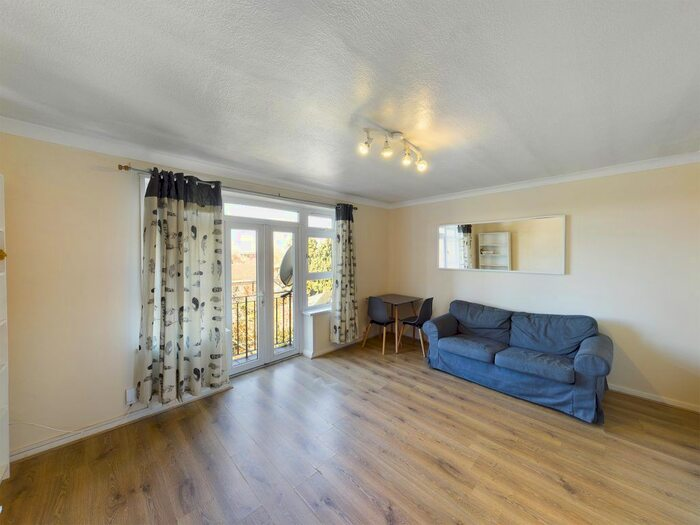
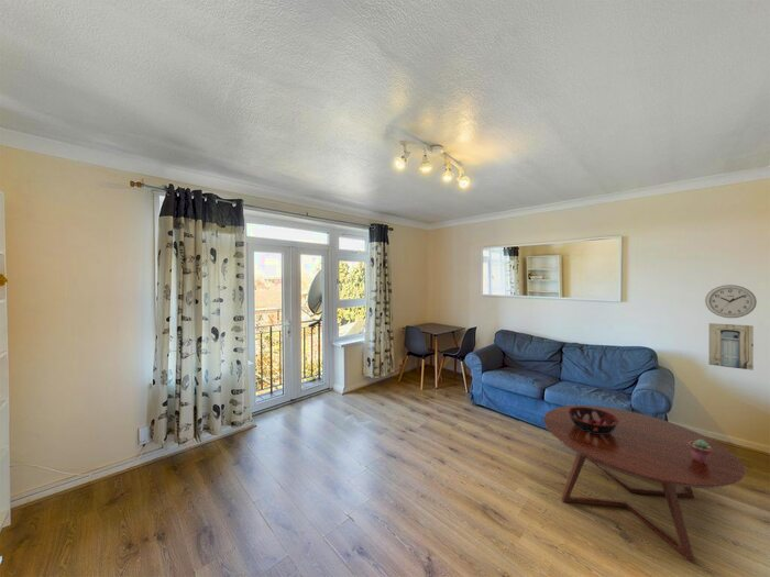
+ coffee table (628, 466)
+ decorative bowl (592, 421)
+ wall clock (729, 301)
+ potted succulent (700, 450)
+ wall art (729, 345)
